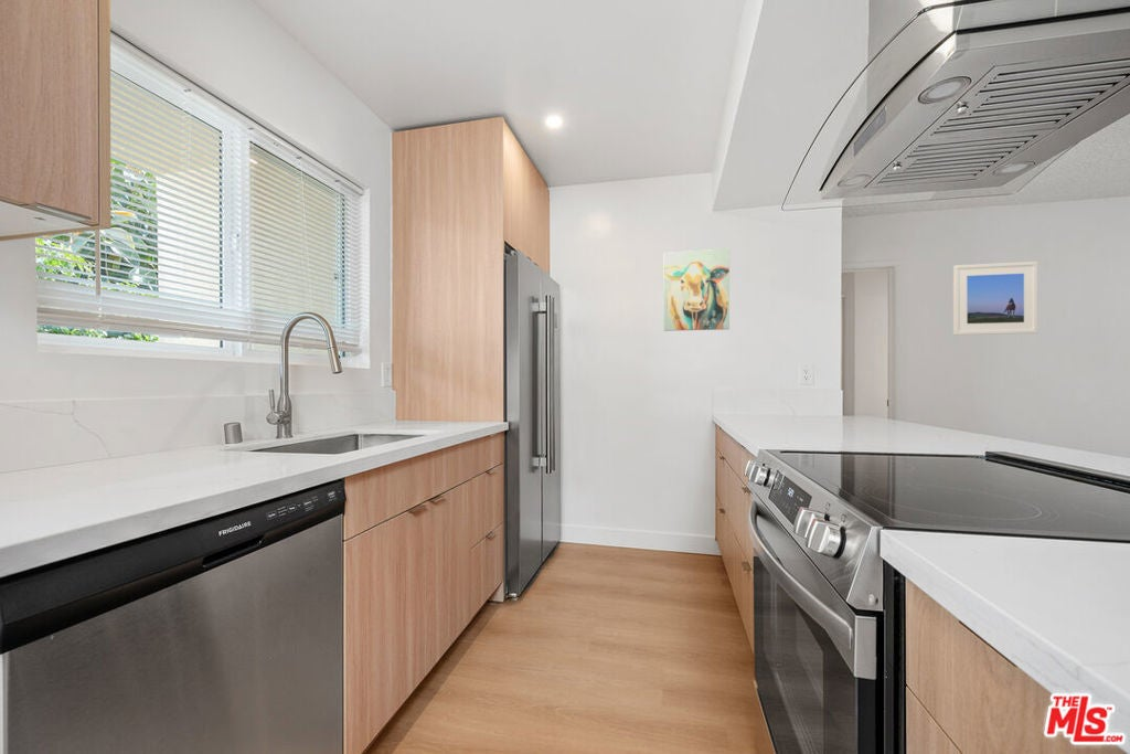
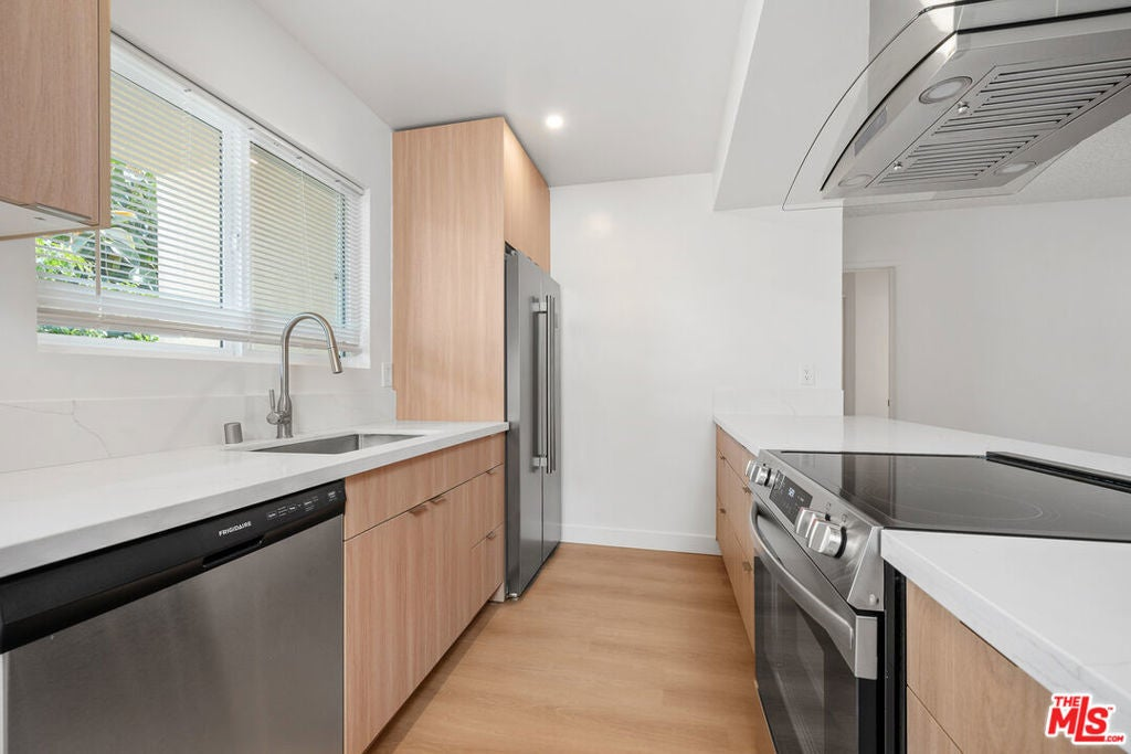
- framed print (994, 298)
- wall art (695, 290)
